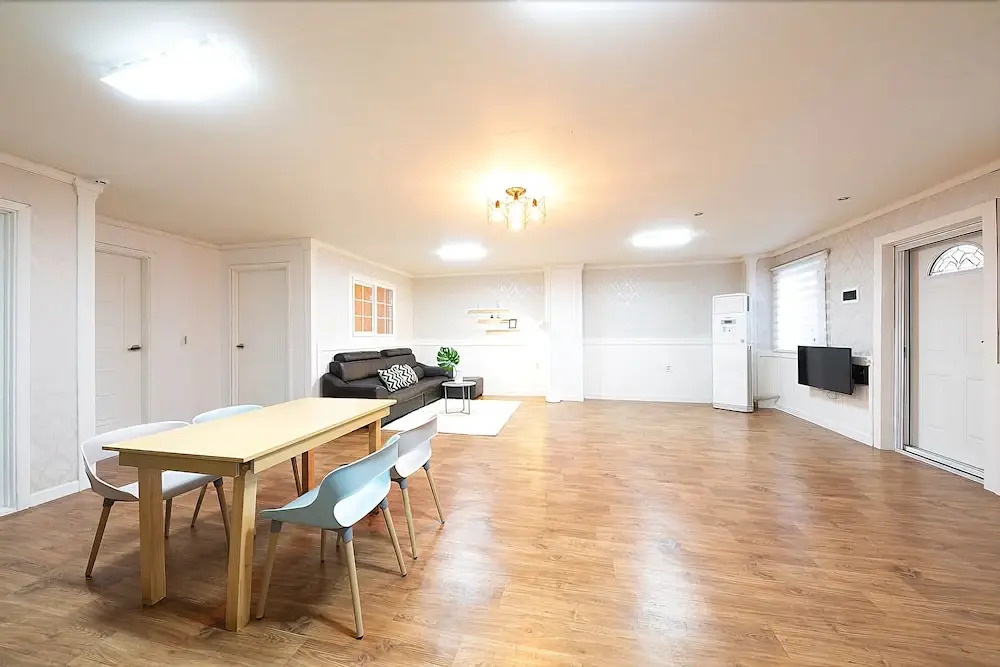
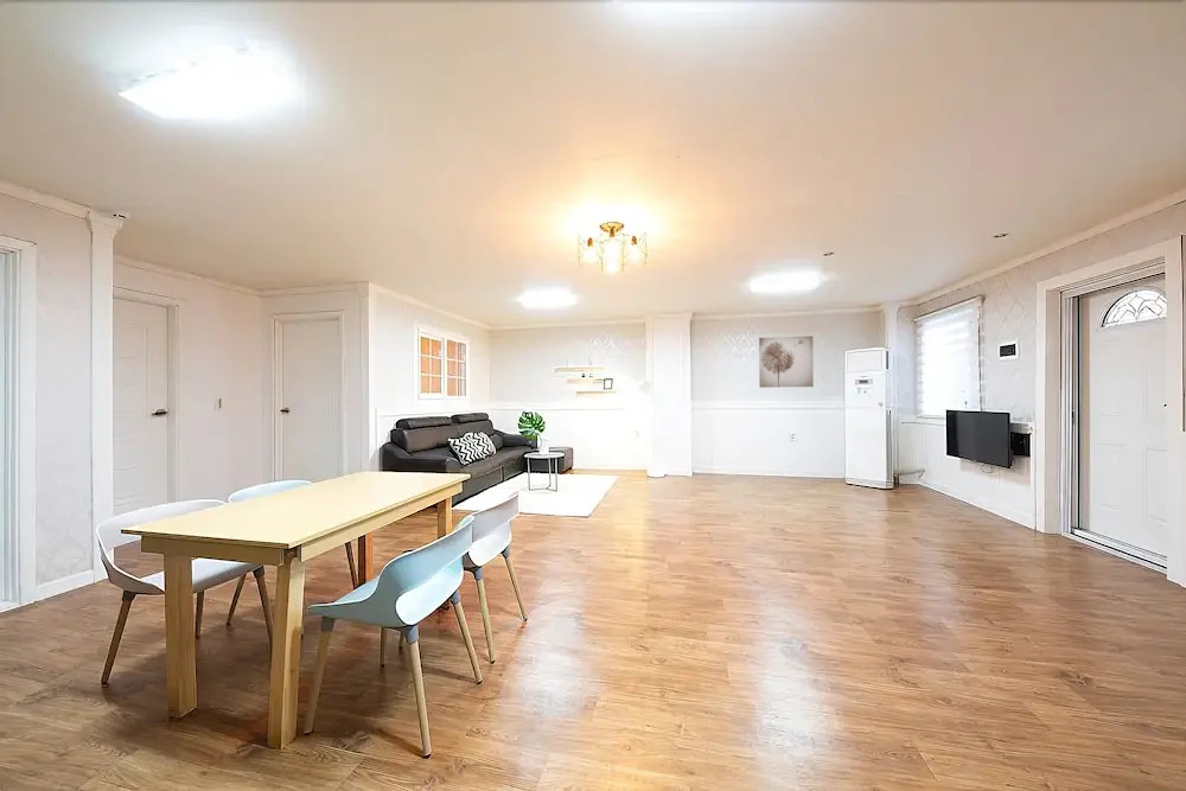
+ wall art (785, 362)
